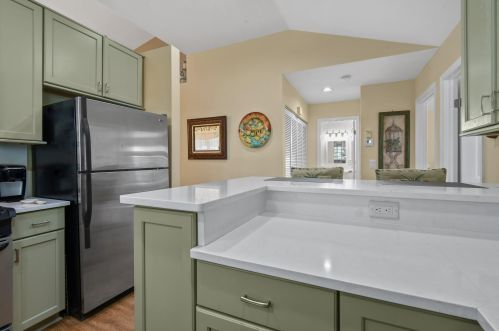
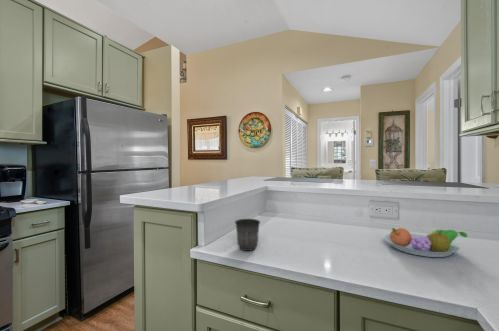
+ fruit bowl (422, 236)
+ mug (247, 236)
